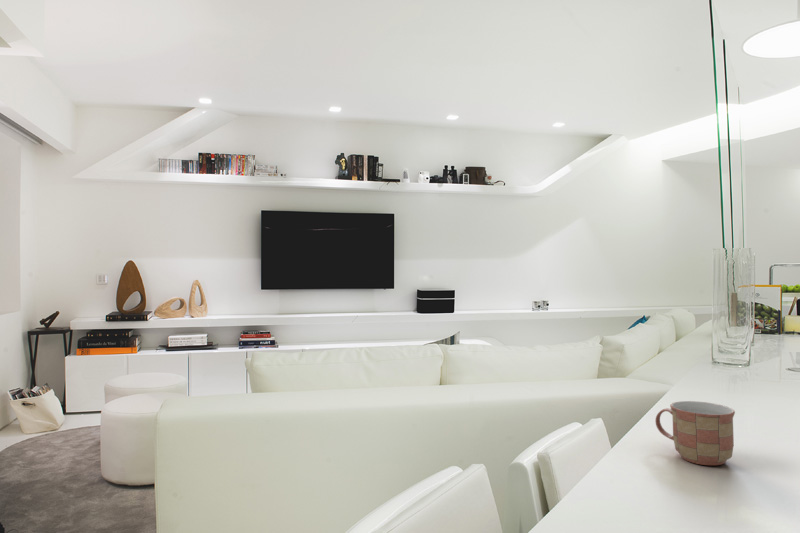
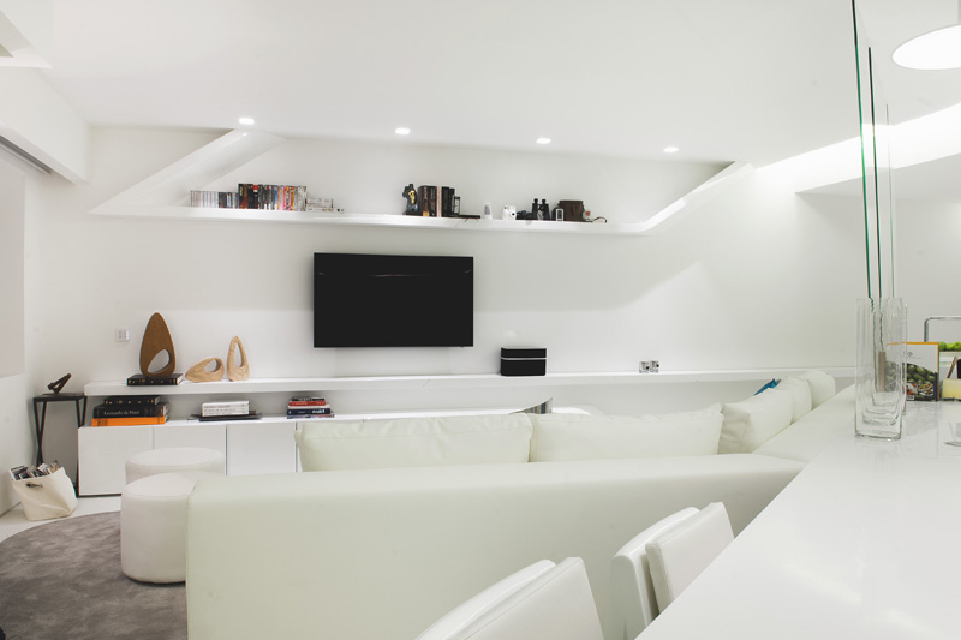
- mug (693, 431)
